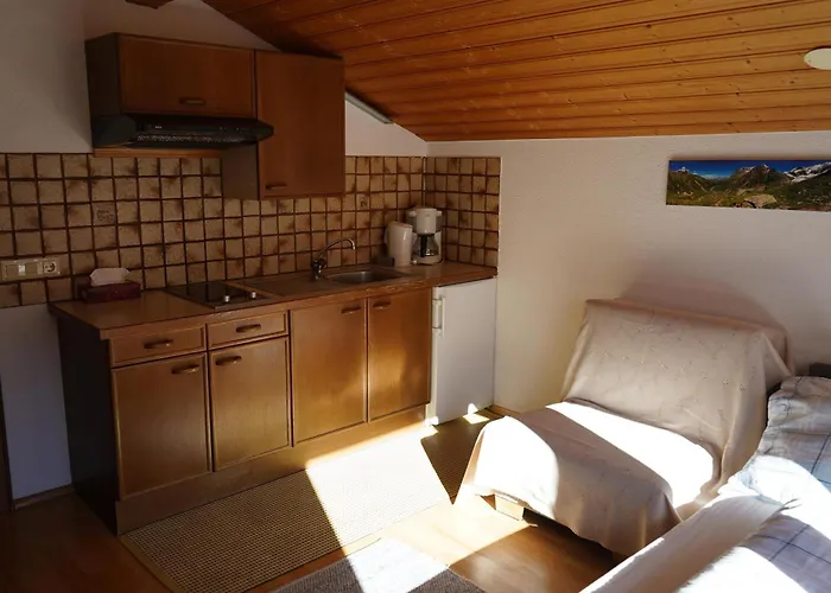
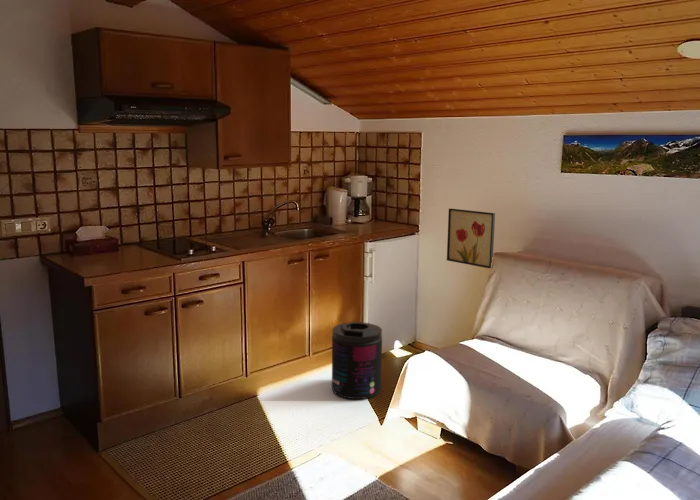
+ wall art (470, 237)
+ supplement container (356, 358)
